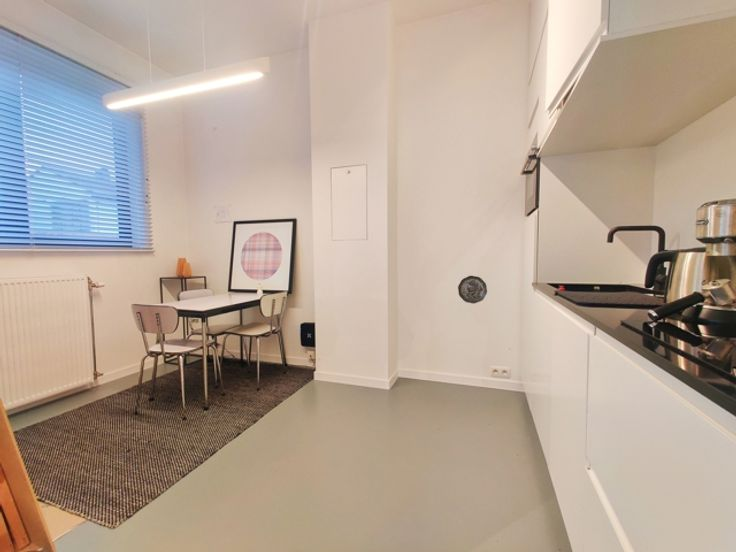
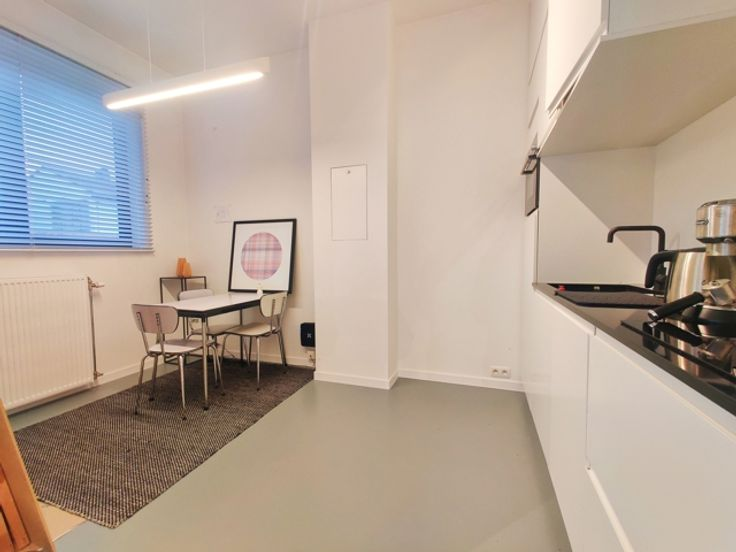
- decorative plate (472, 289)
